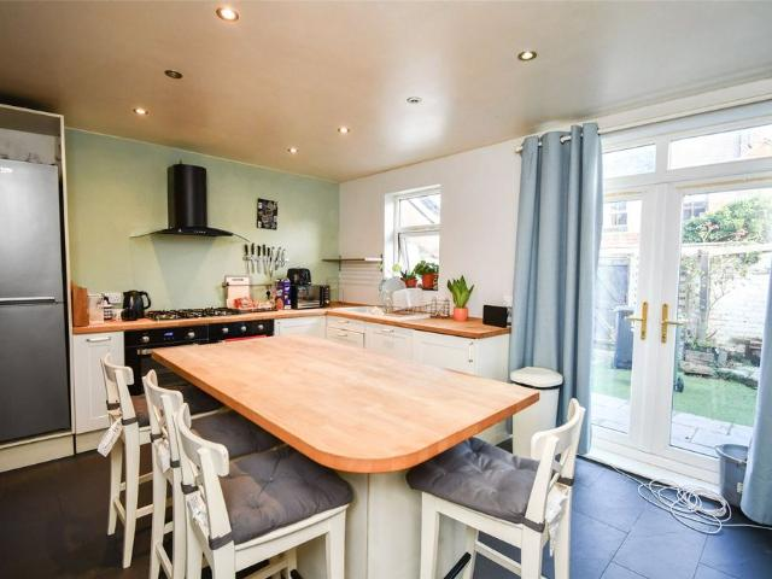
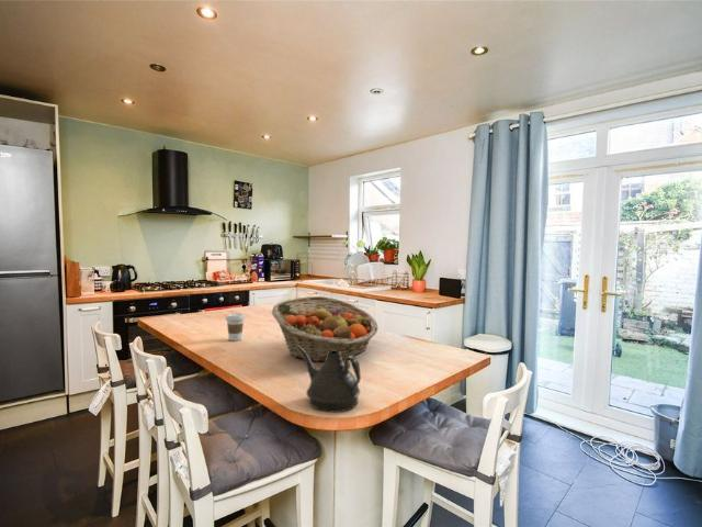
+ teapot (326, 373)
+ fruit basket (326, 325)
+ coffee cup (235, 326)
